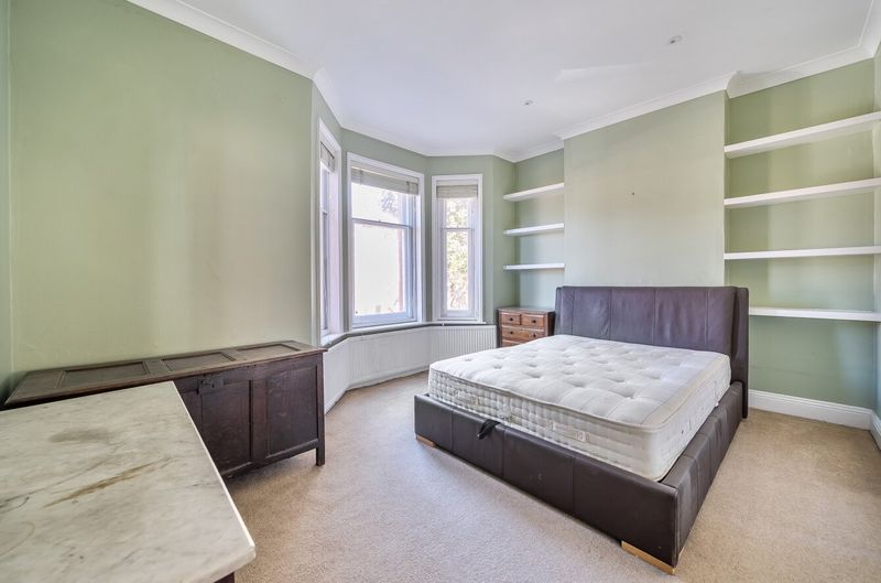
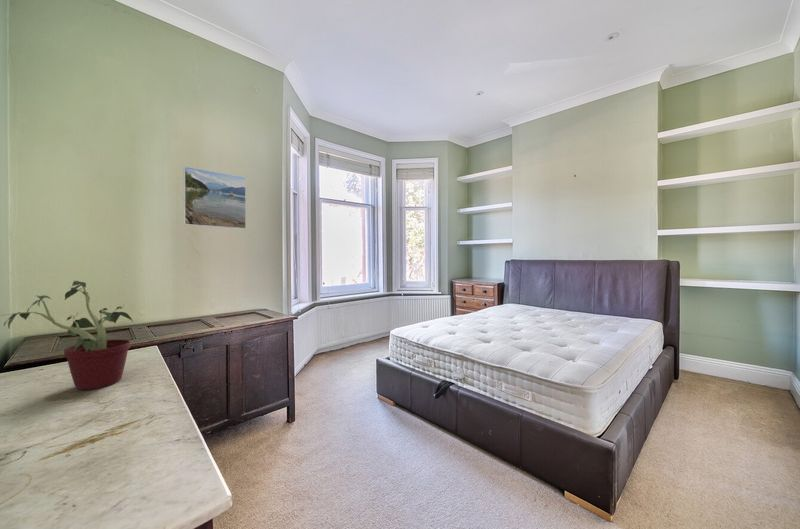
+ potted plant (71, 334)
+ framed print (216, 199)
